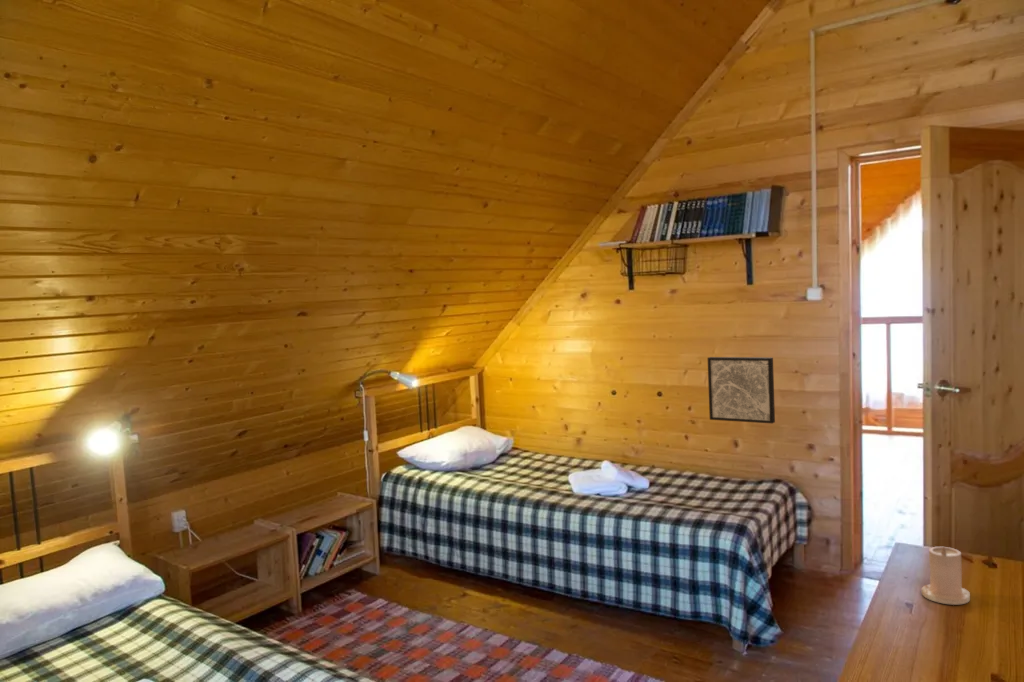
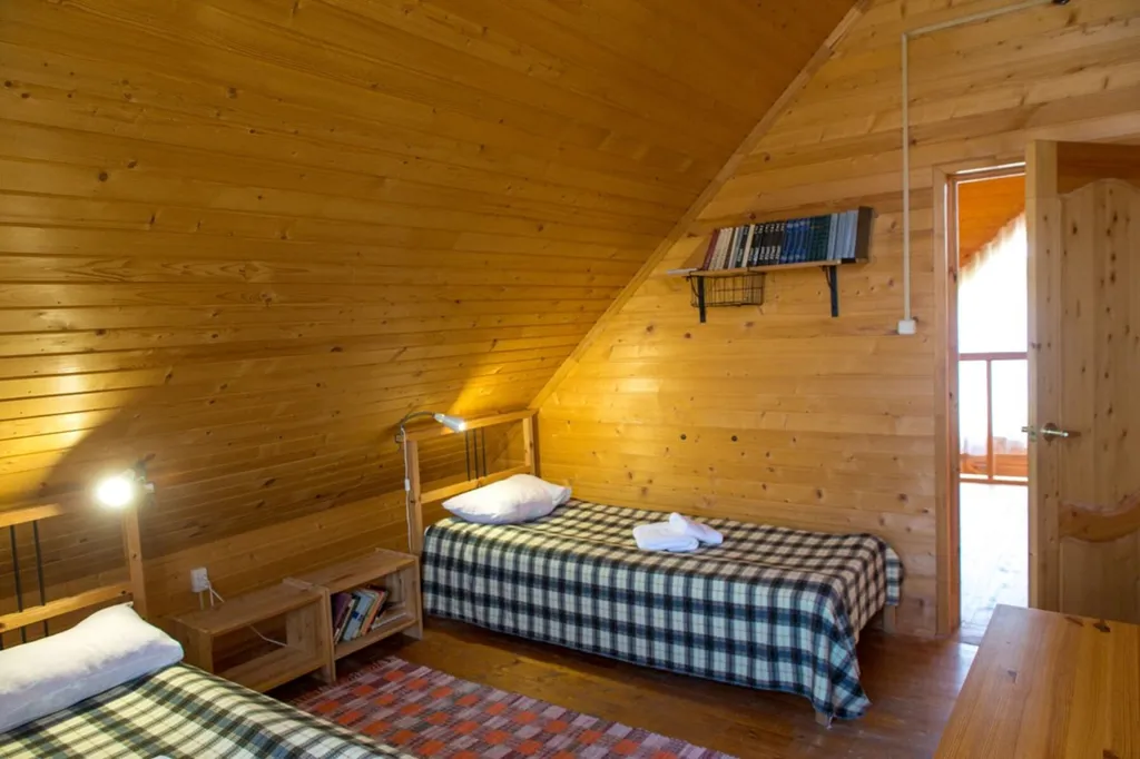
- candle (945, 570)
- wall art (740, 389)
